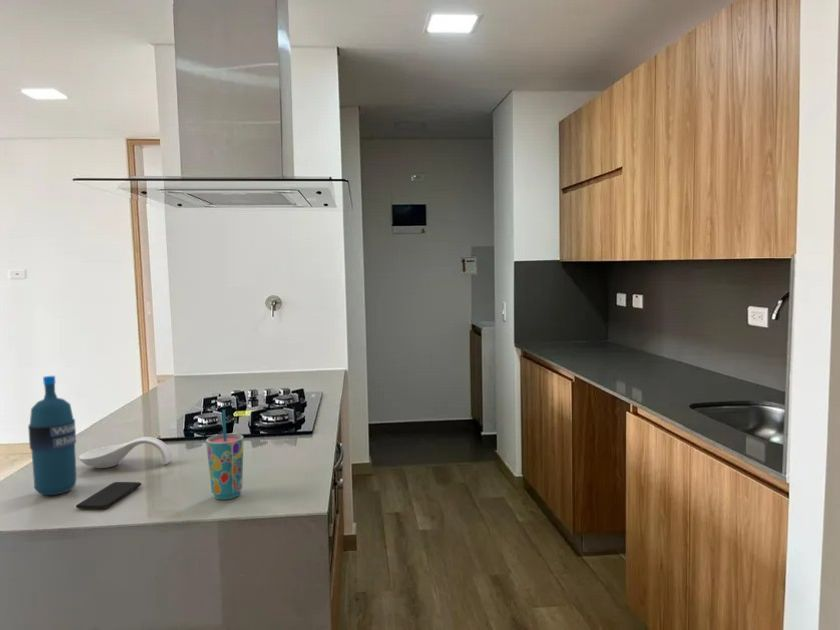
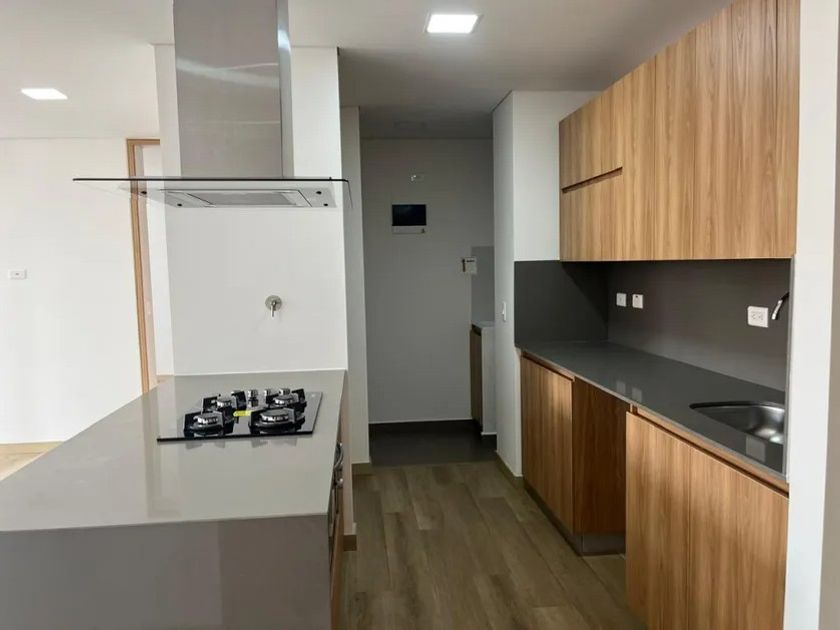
- spoon rest (125, 451)
- water bottle (52, 434)
- cup (225, 452)
- smartphone (110, 494)
